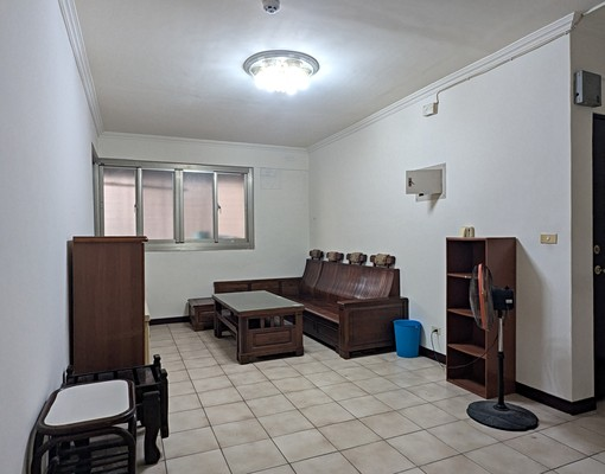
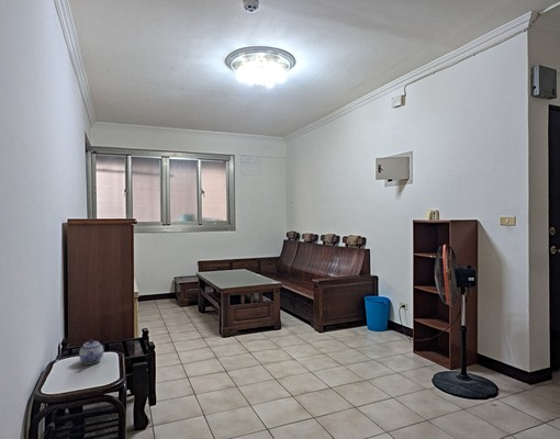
+ teapot (91, 350)
